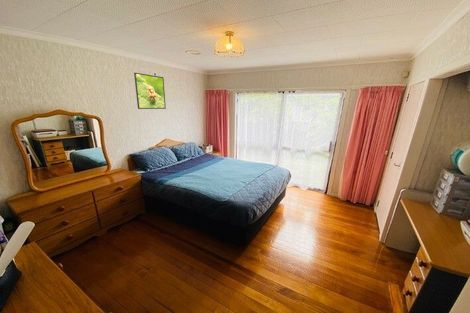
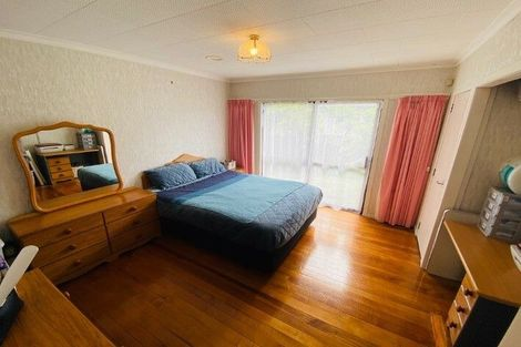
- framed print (151, 92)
